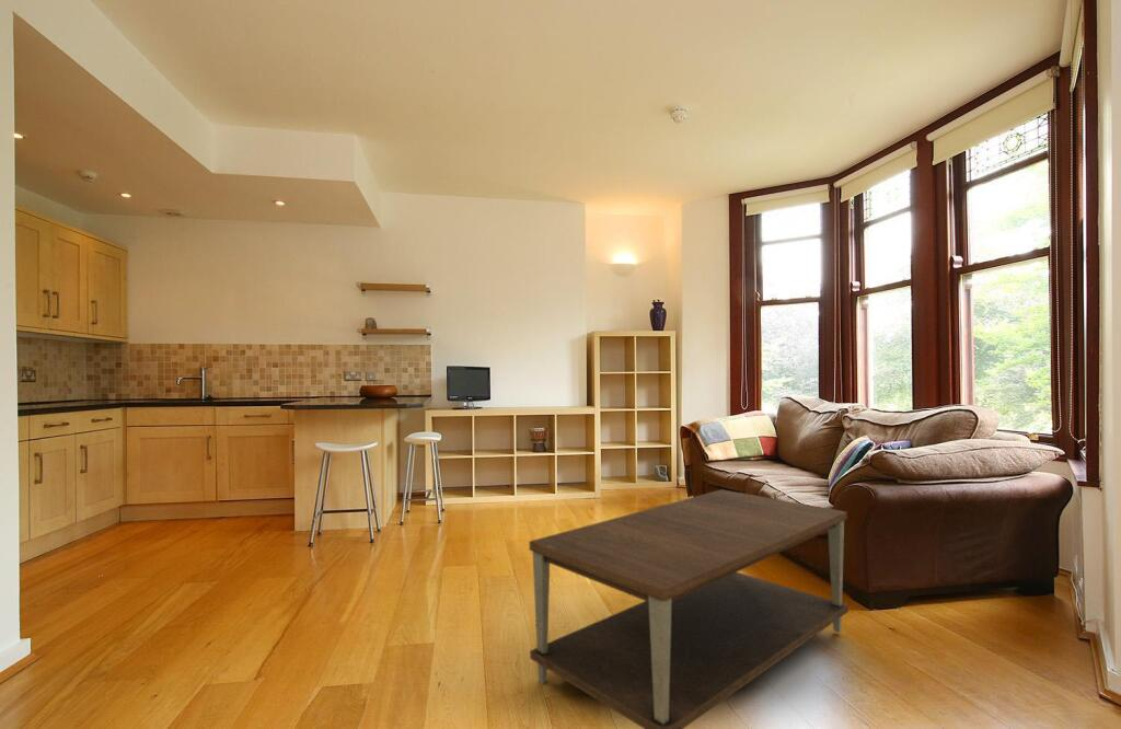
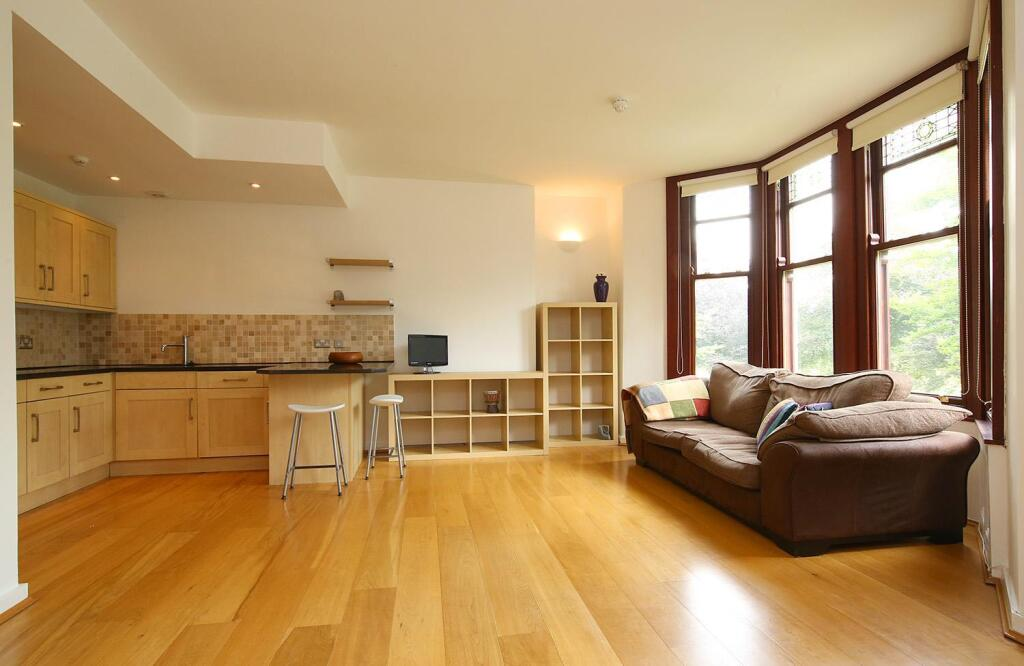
- coffee table (701, 590)
